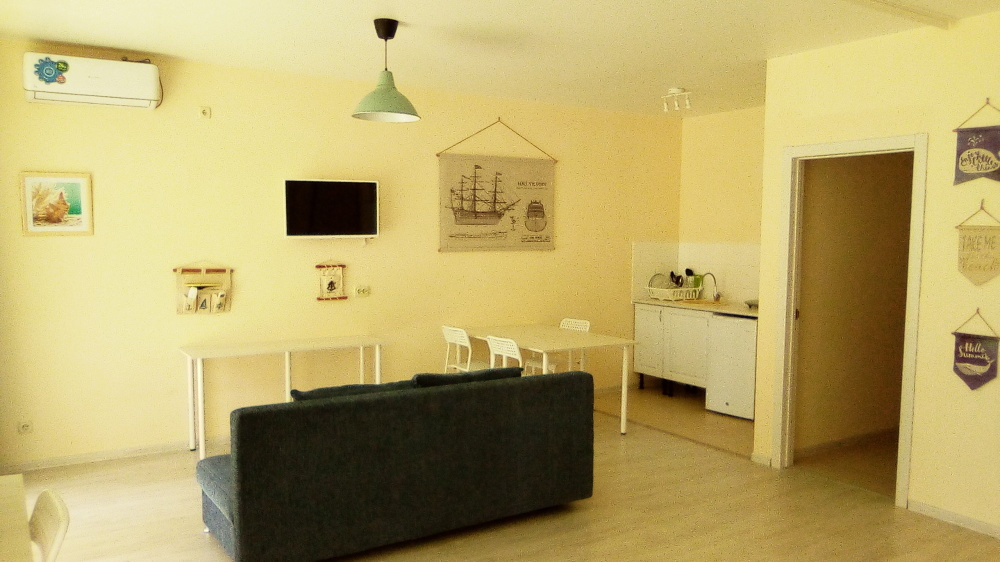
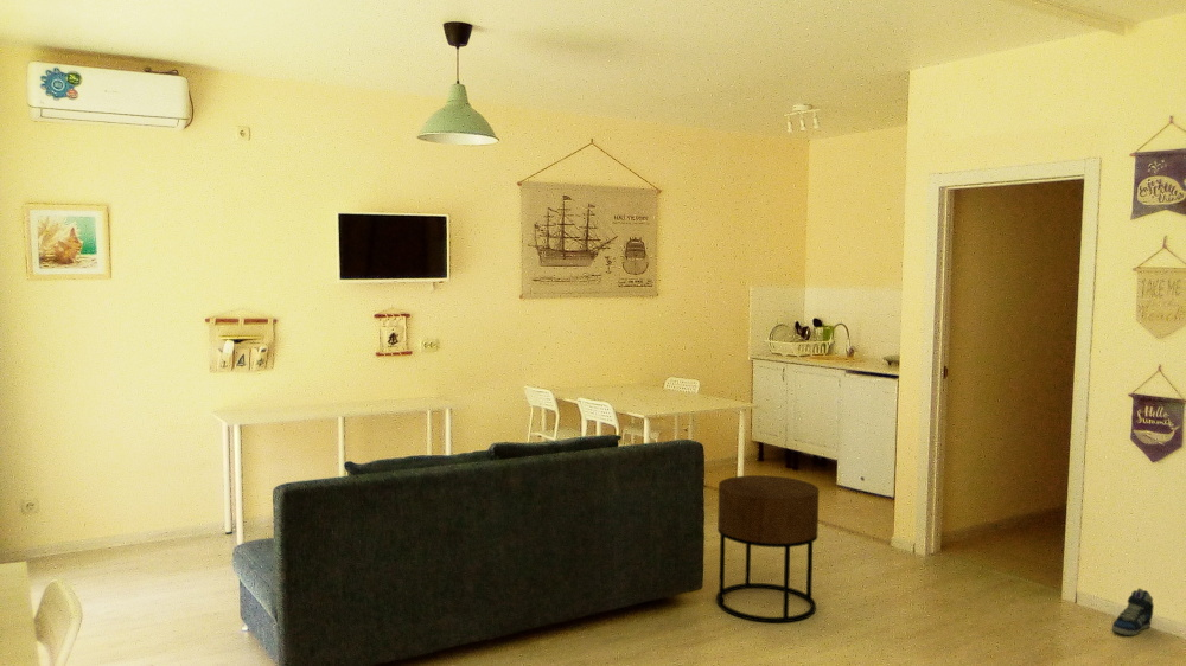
+ sneaker (1131, 608)
+ side table (766, 545)
